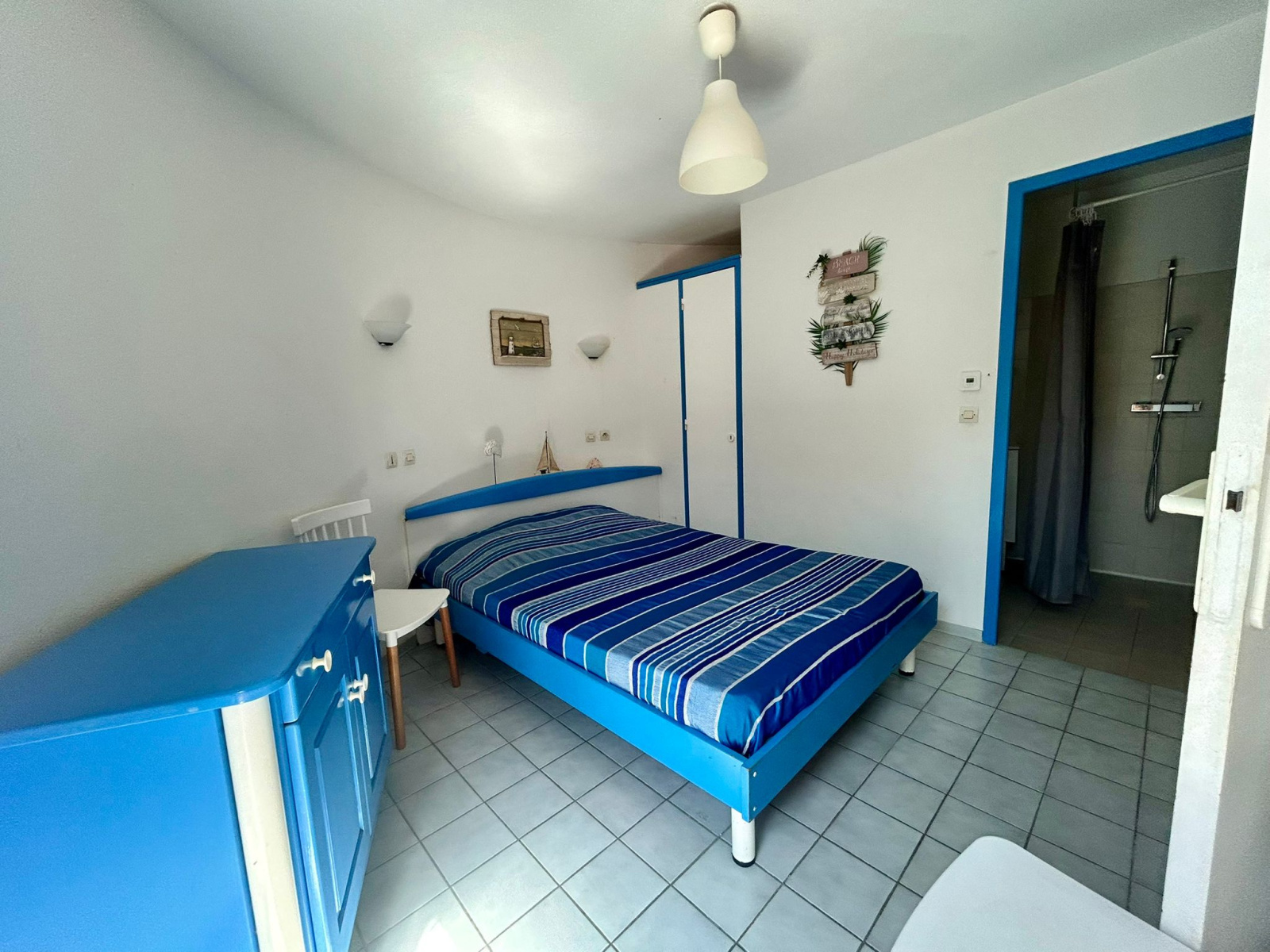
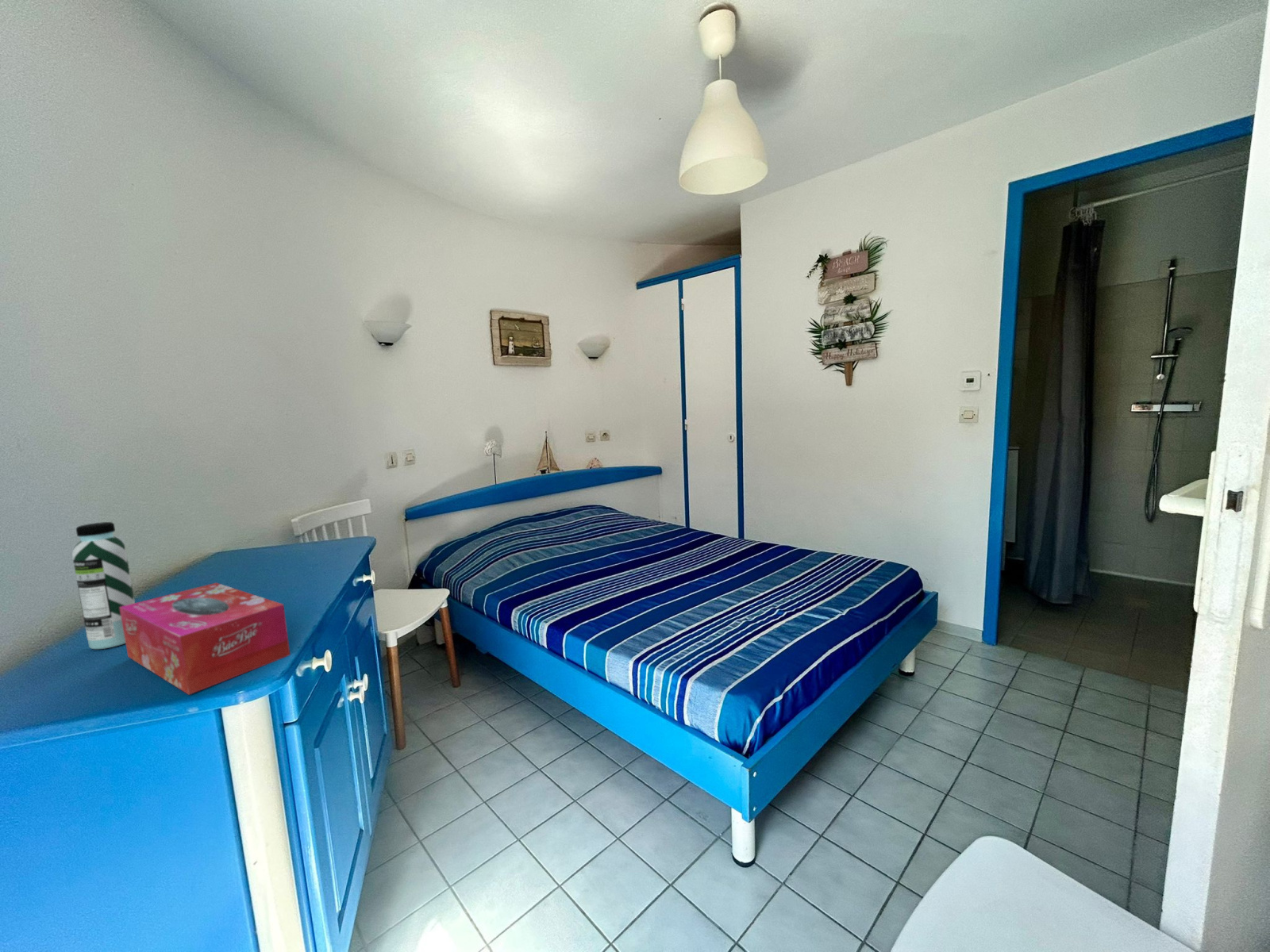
+ tissue box (204, 631)
+ water bottle (105, 584)
